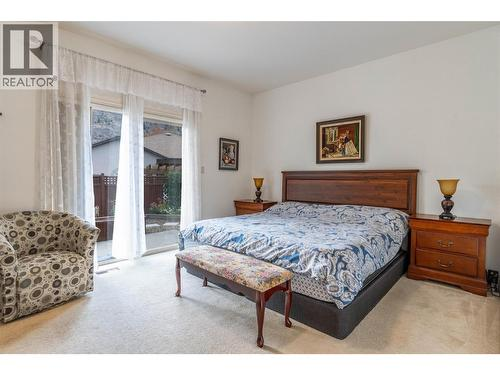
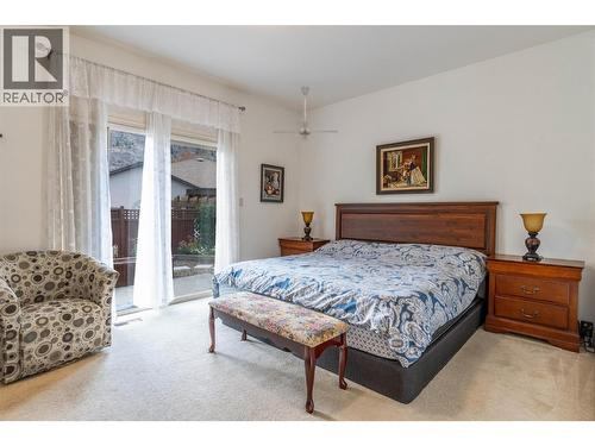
+ ceiling fan (305, 111)
